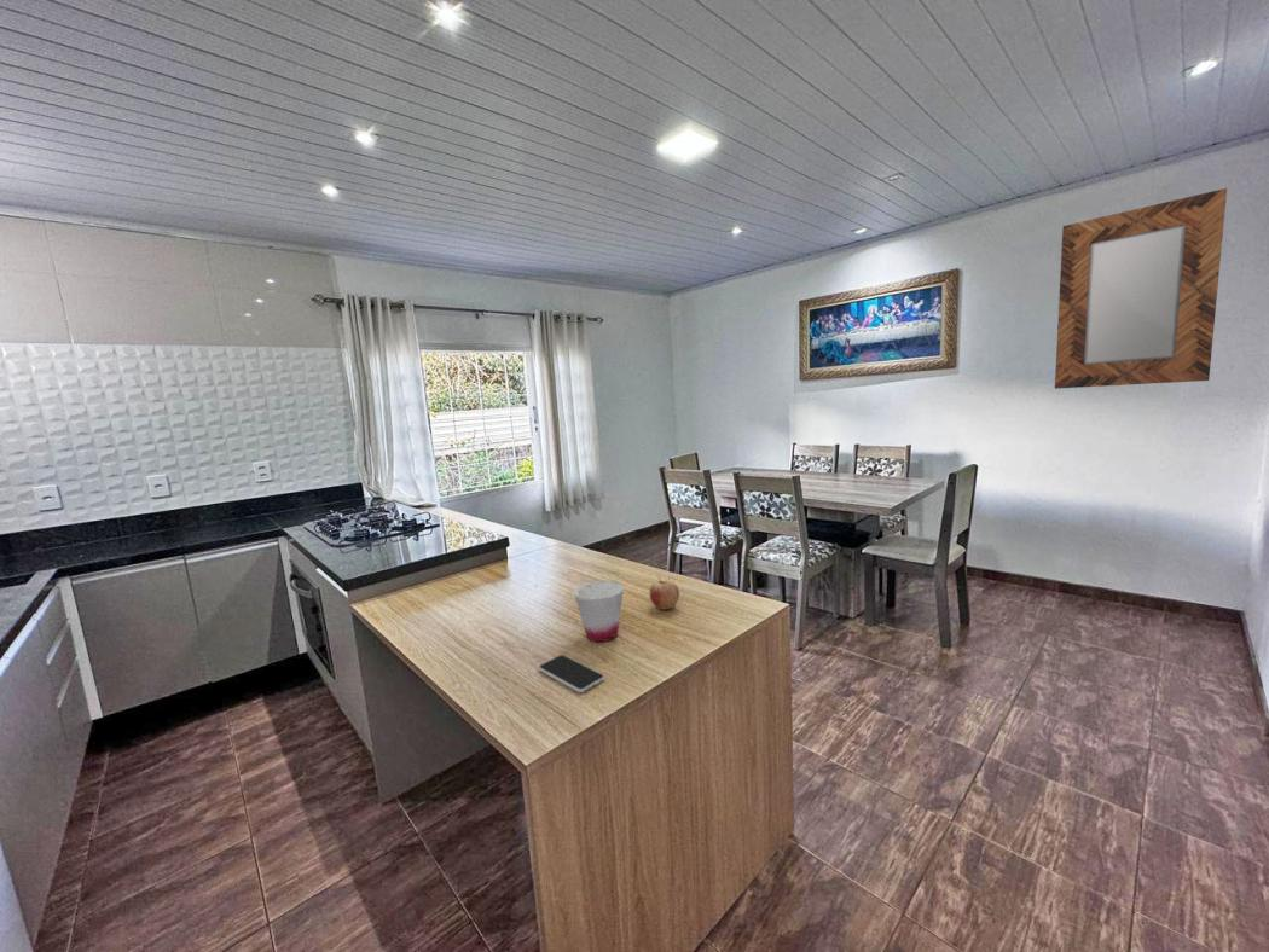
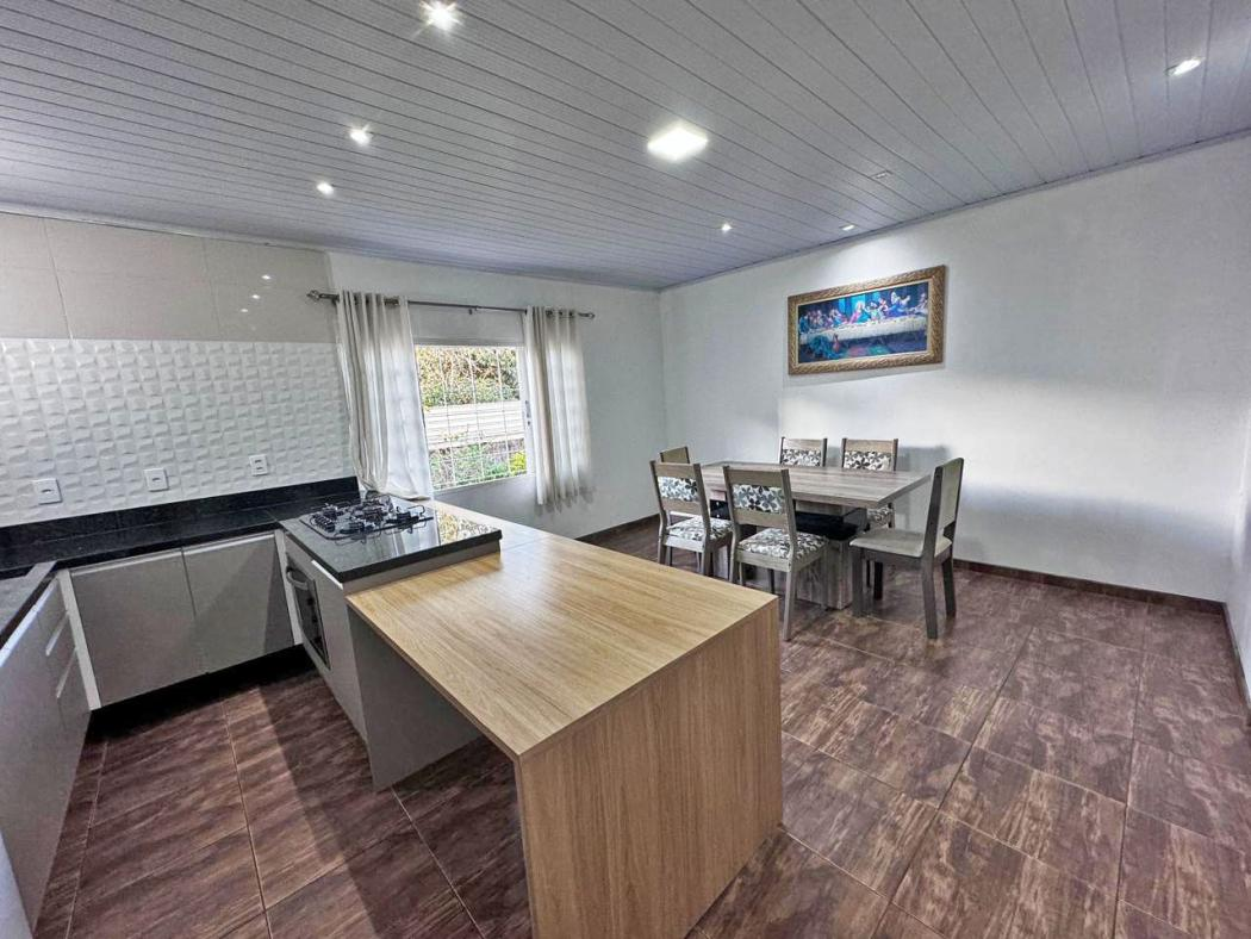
- smartphone (570, 672)
- cup (599, 611)
- home mirror (1131, 298)
- fruit (664, 593)
